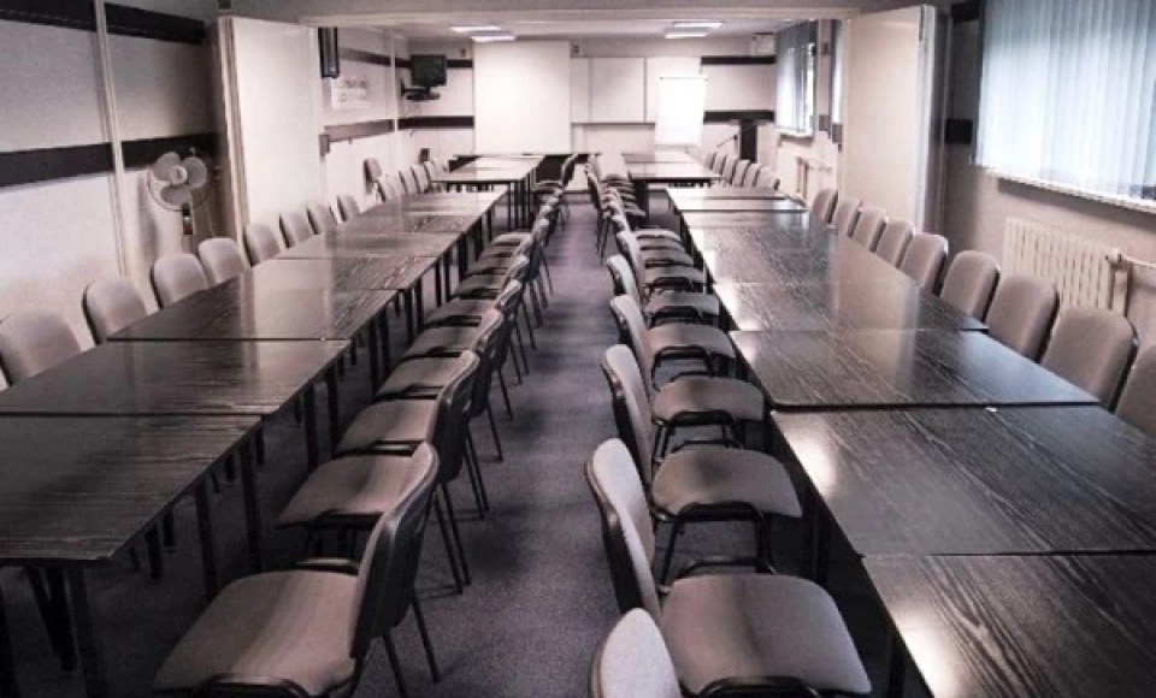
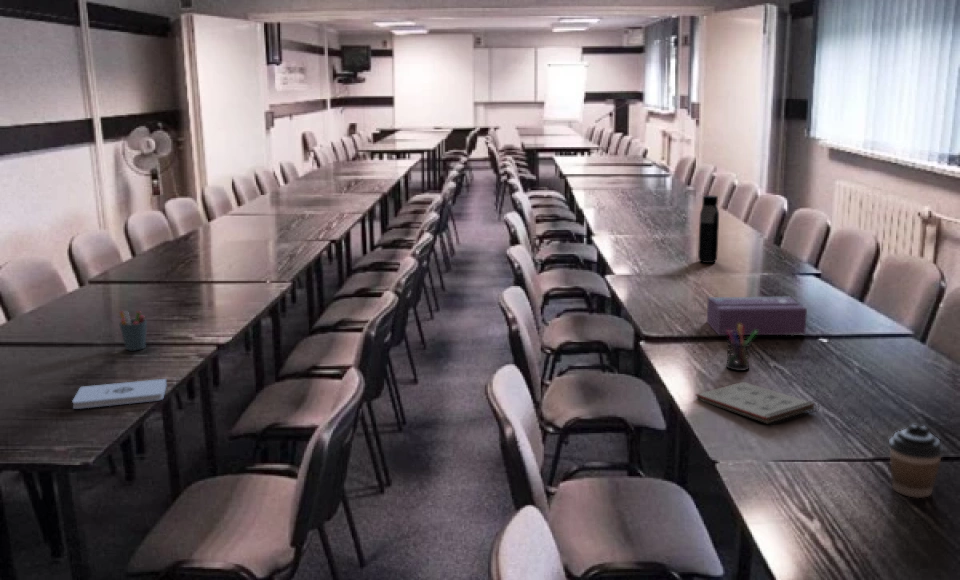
+ pen holder (133, 328)
+ tissue box (755, 315)
+ notepad (755, 400)
+ water bottle (708, 229)
+ pen holder (741, 345)
+ notepad (121, 393)
+ coffee cup (914, 460)
